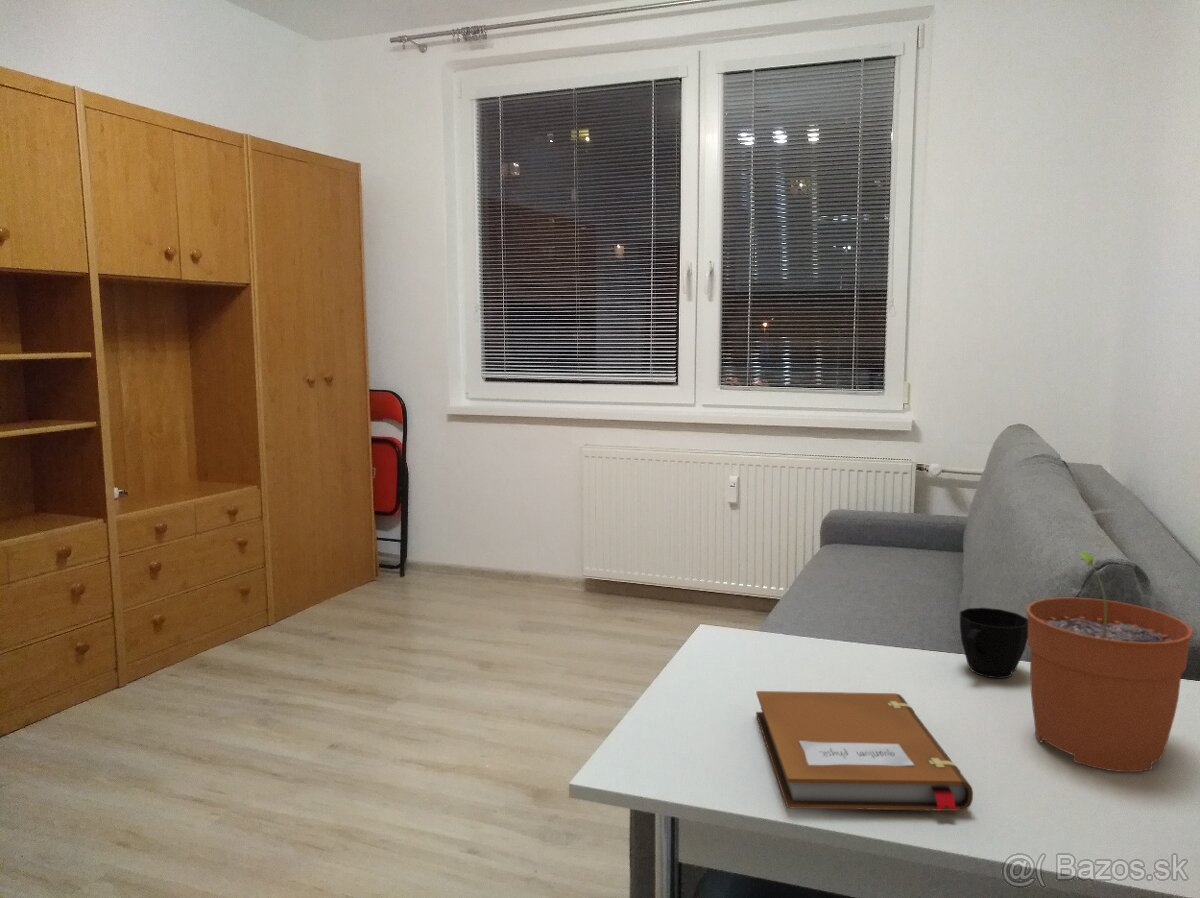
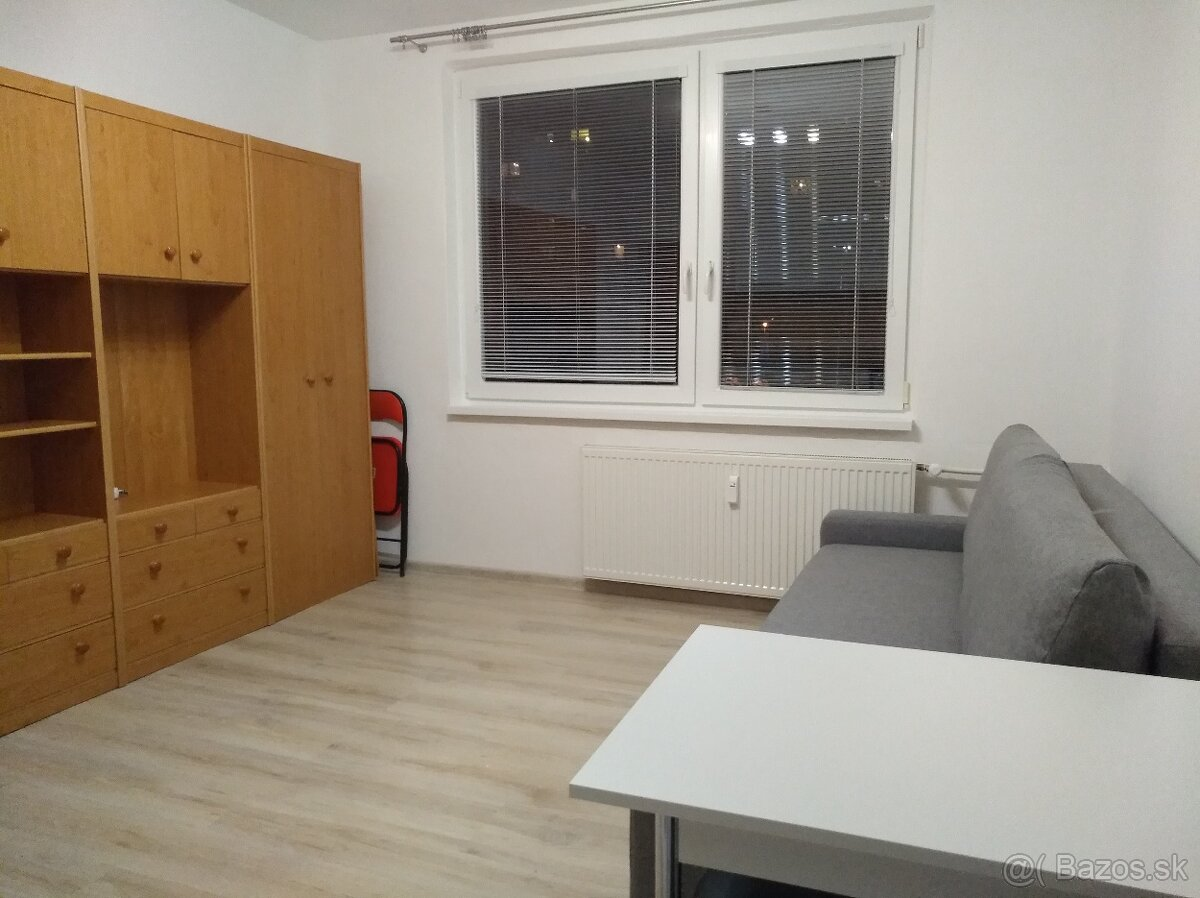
- cup (988, 644)
- plant pot (1103, 649)
- notebook (854, 747)
